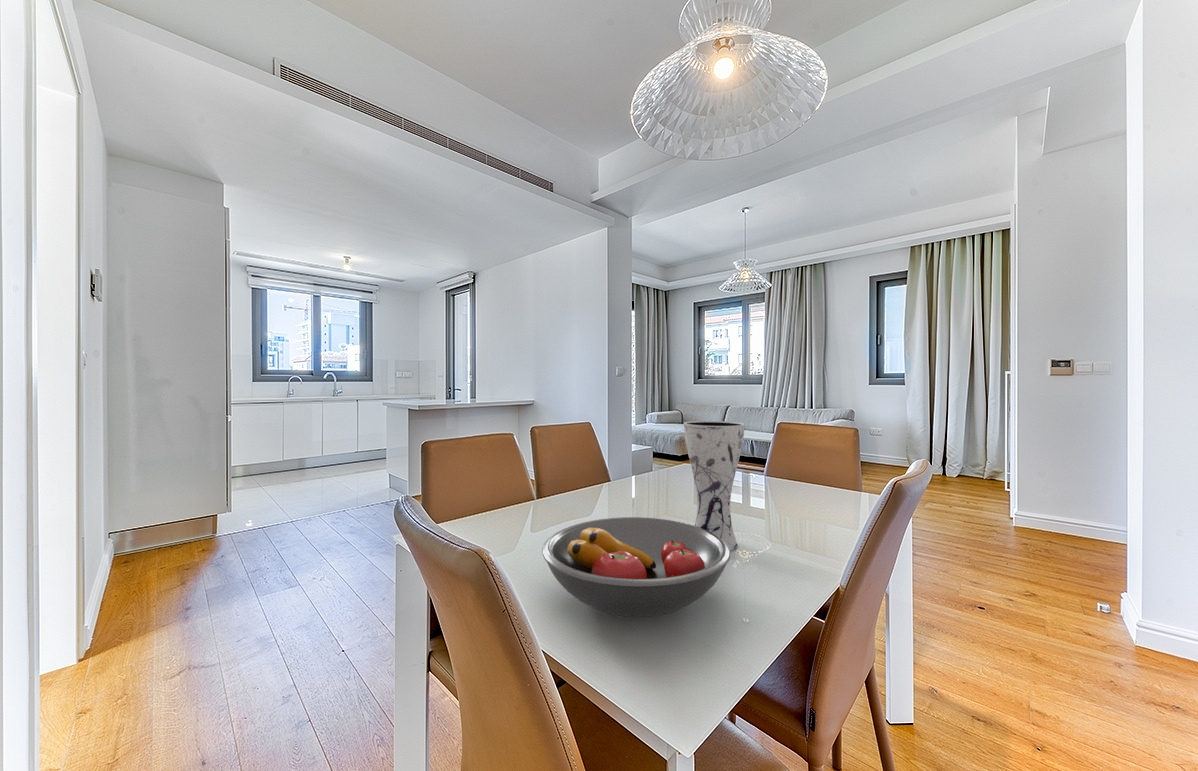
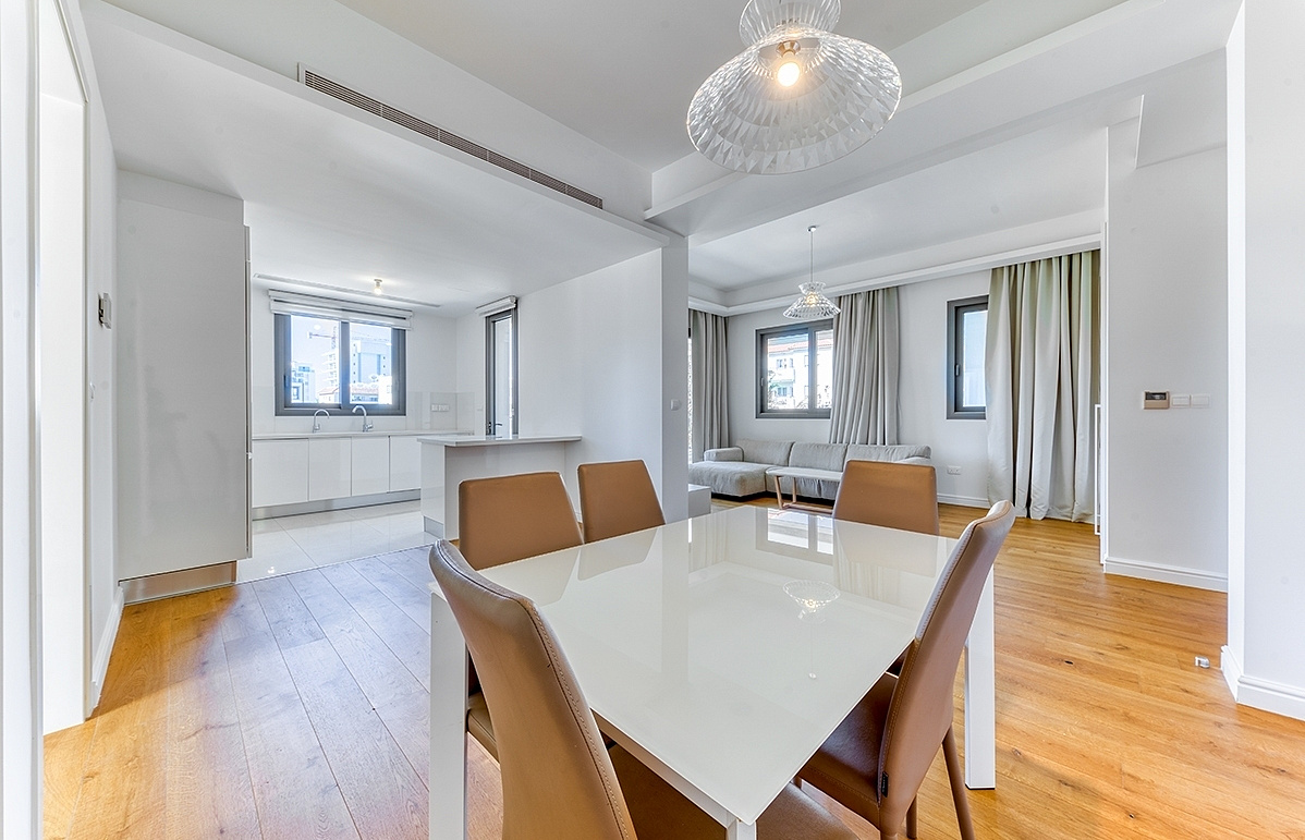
- fruit bowl (635, 562)
- vase (713, 483)
